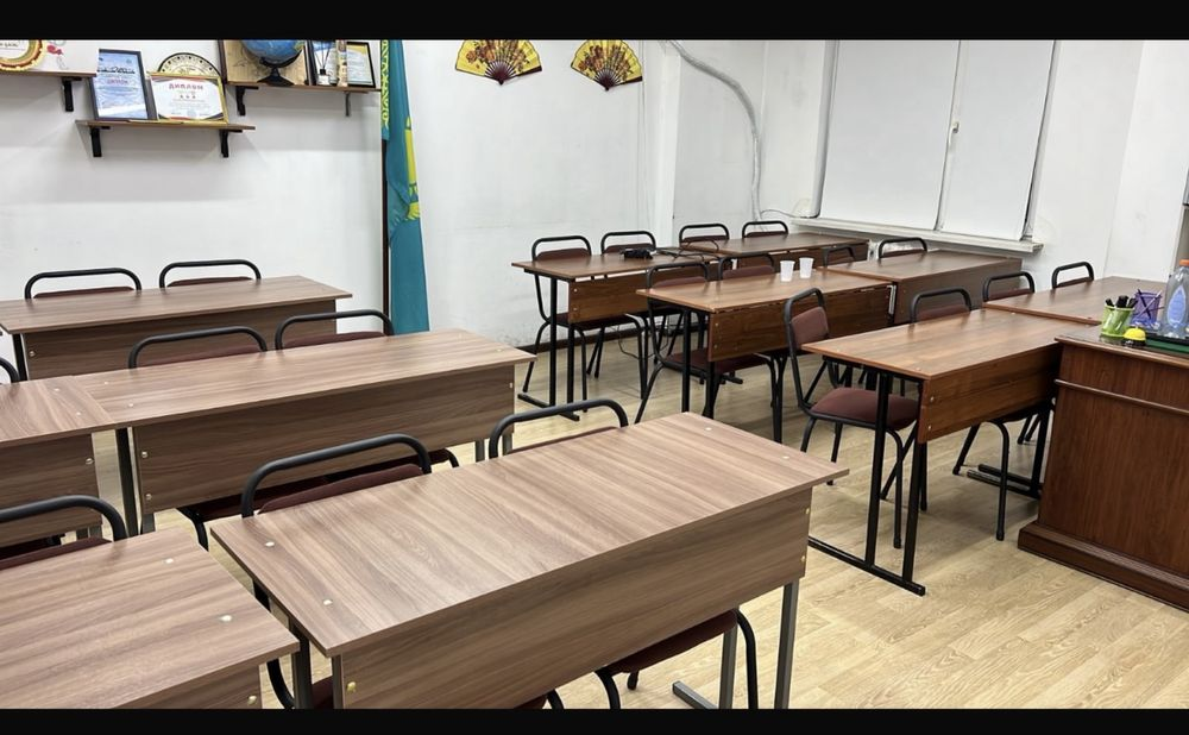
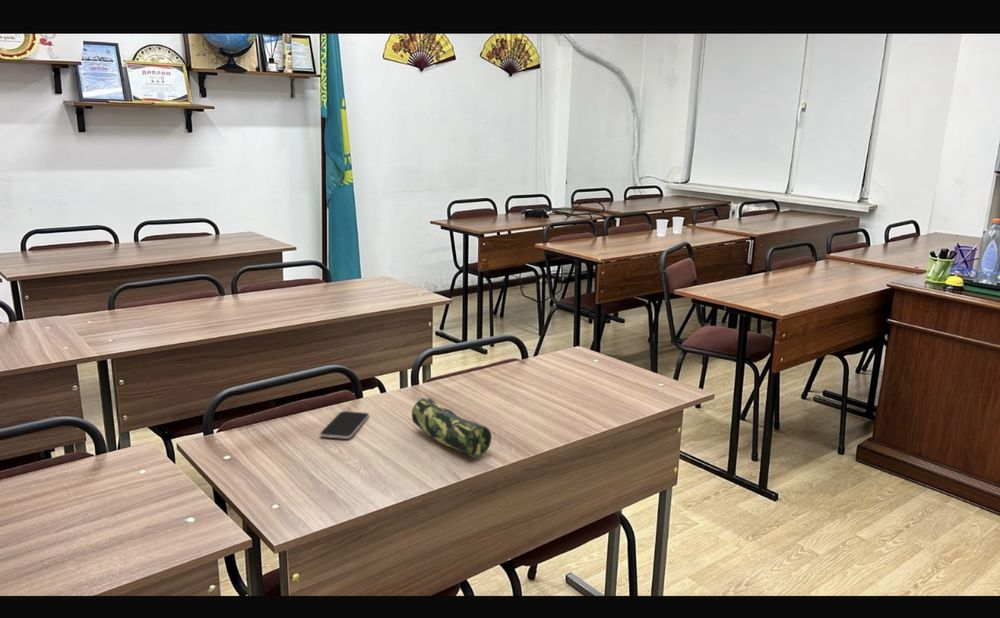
+ pencil case (448, 426)
+ smartphone (345, 424)
